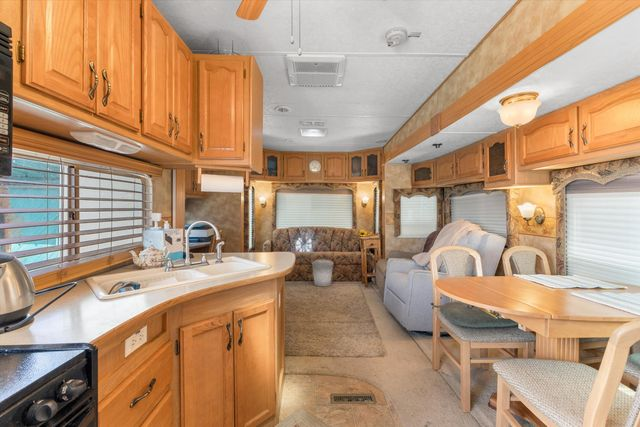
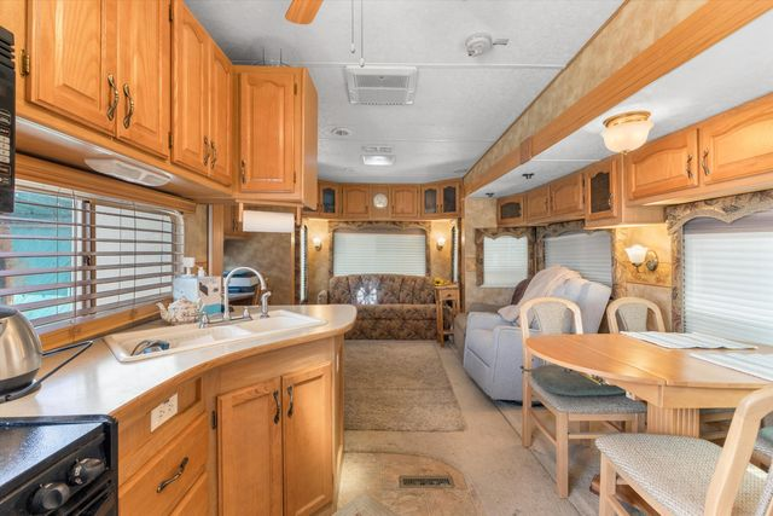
- trash can (322, 271)
